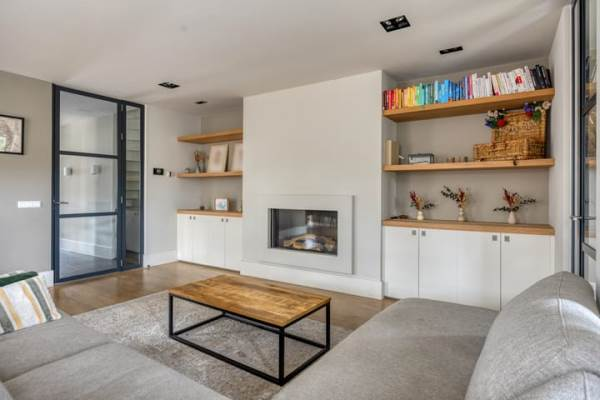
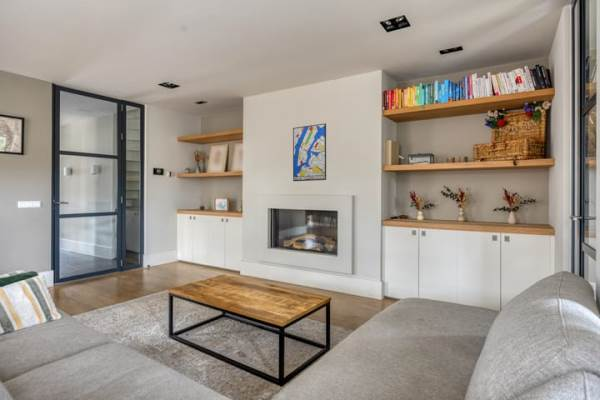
+ wall art (309, 153)
